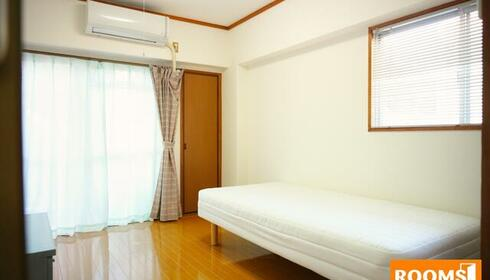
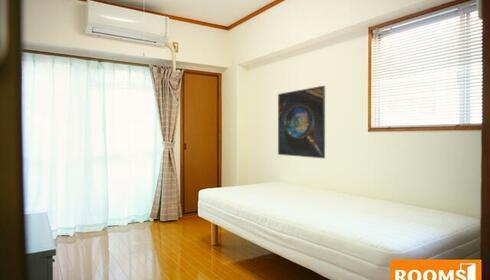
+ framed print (299, 123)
